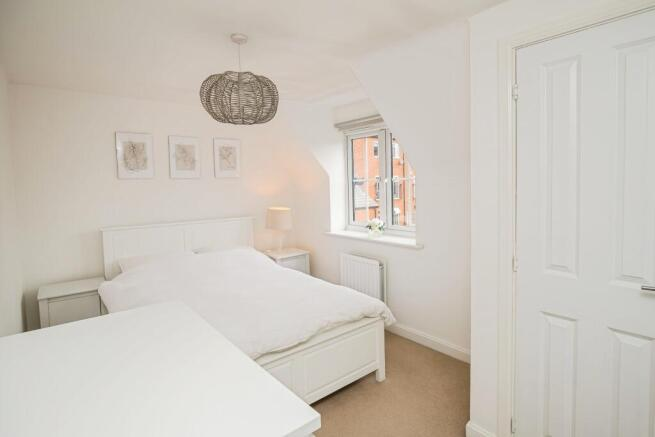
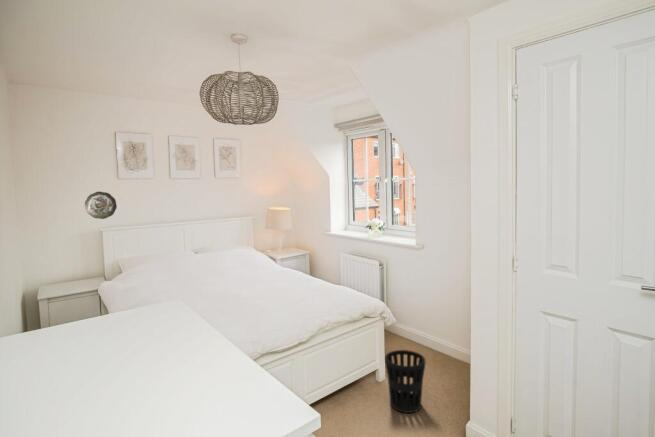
+ decorative plate (100, 205)
+ wastebasket (406, 380)
